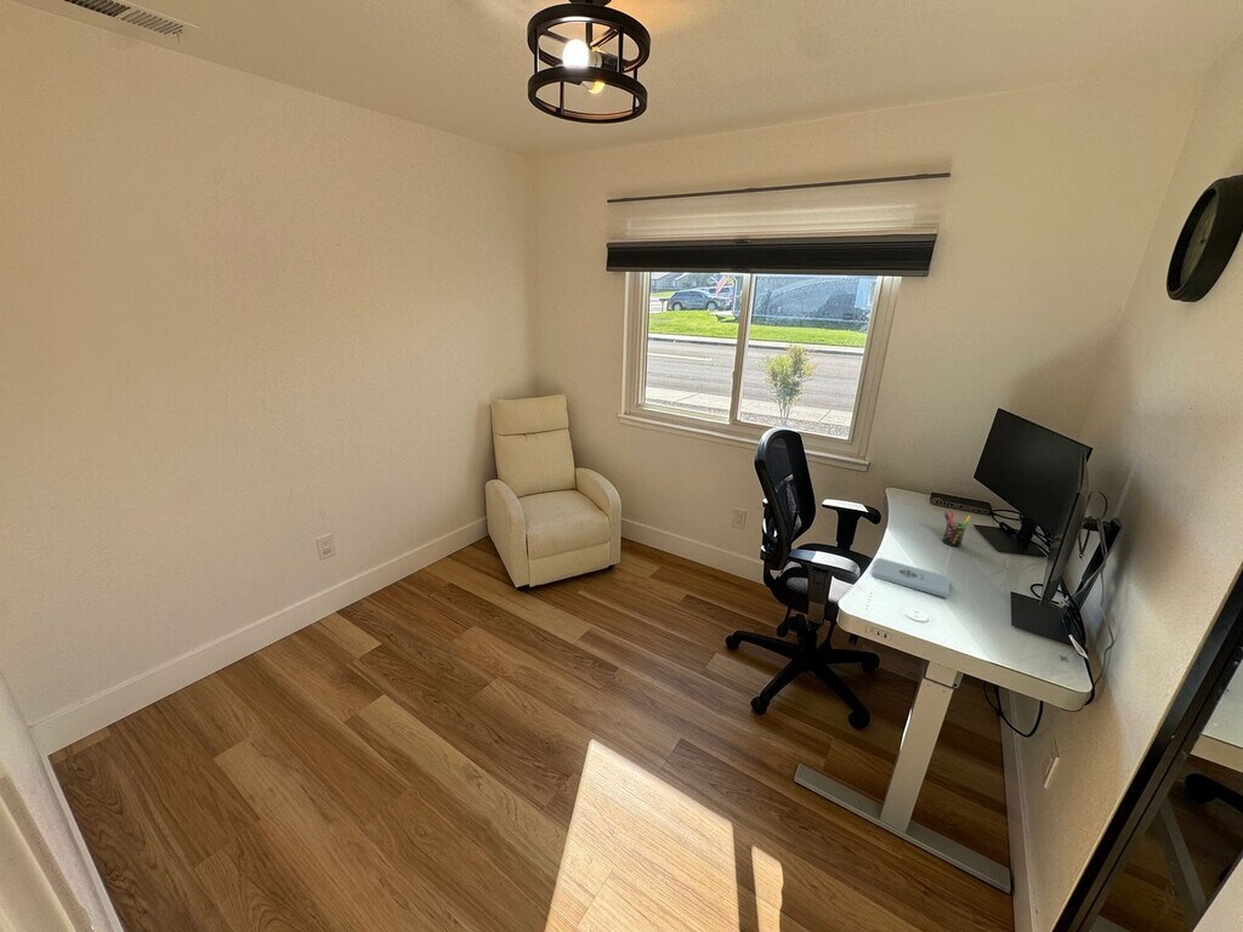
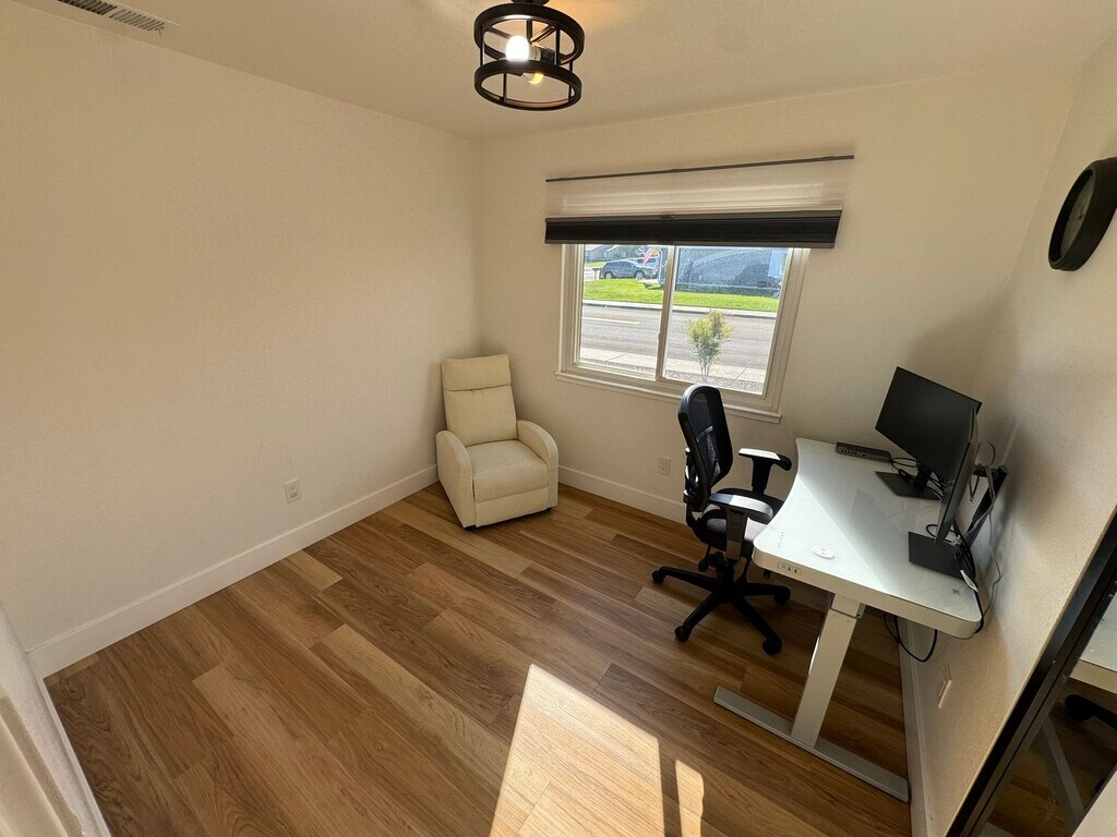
- notebook (910, 576)
- pen holder (955, 528)
